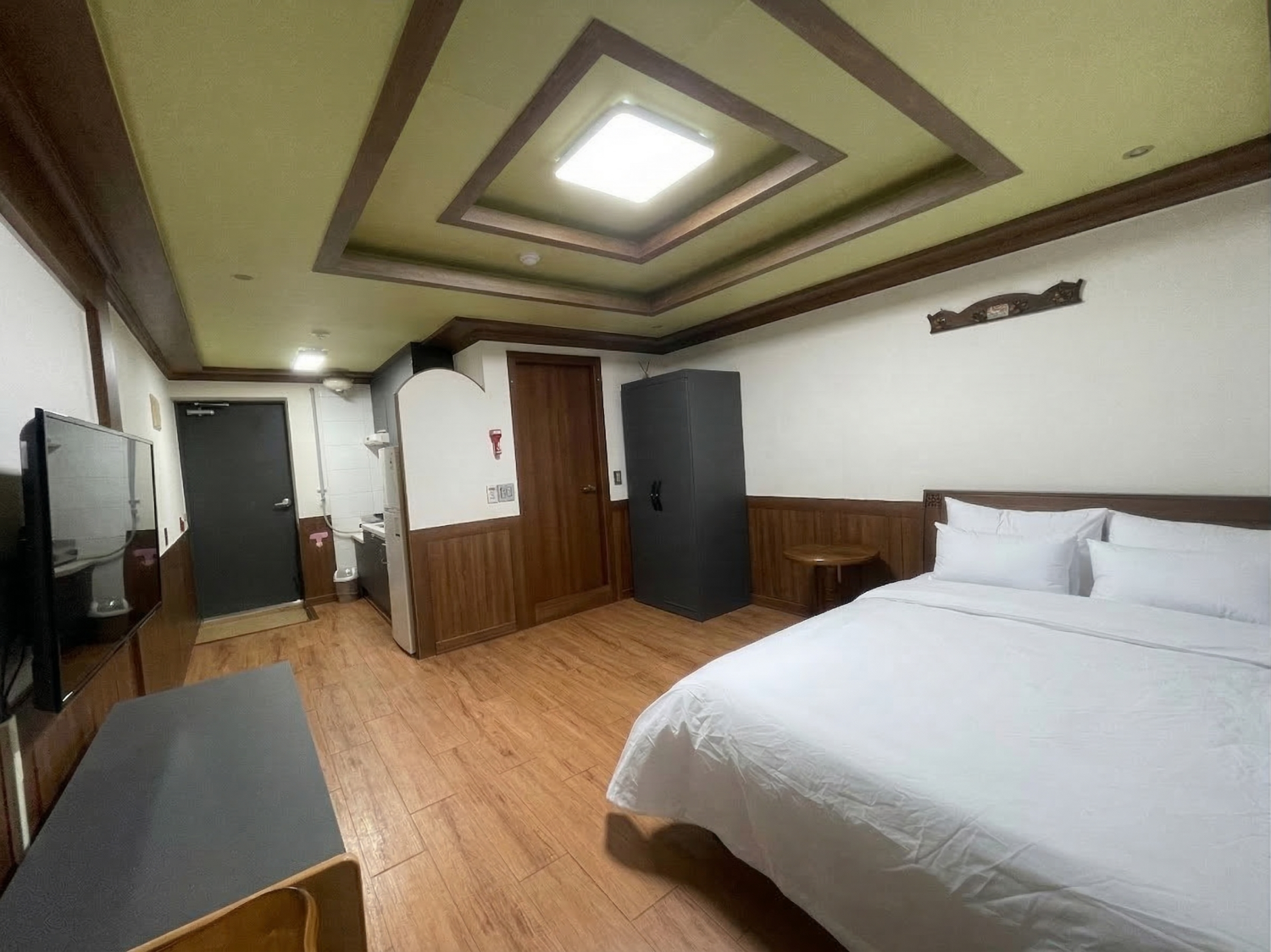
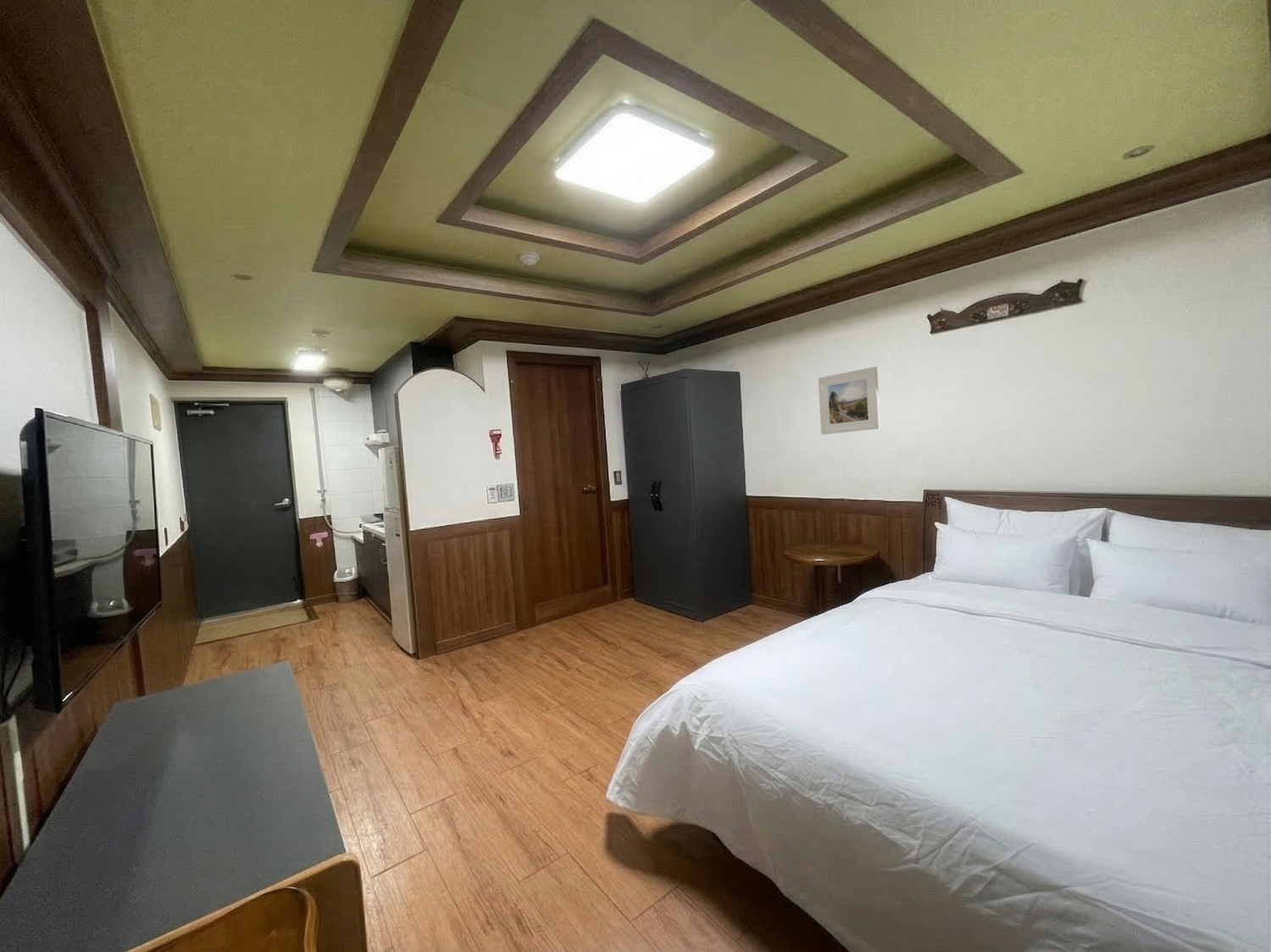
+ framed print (847, 402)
